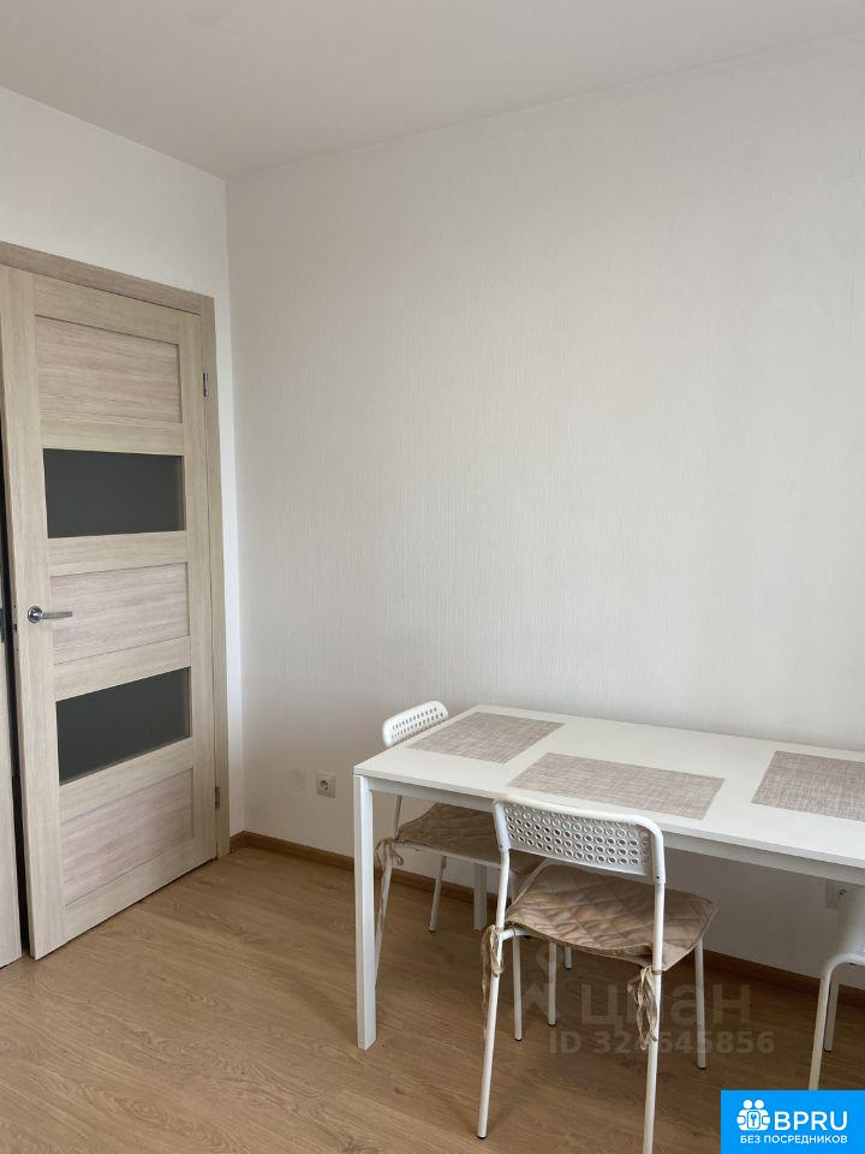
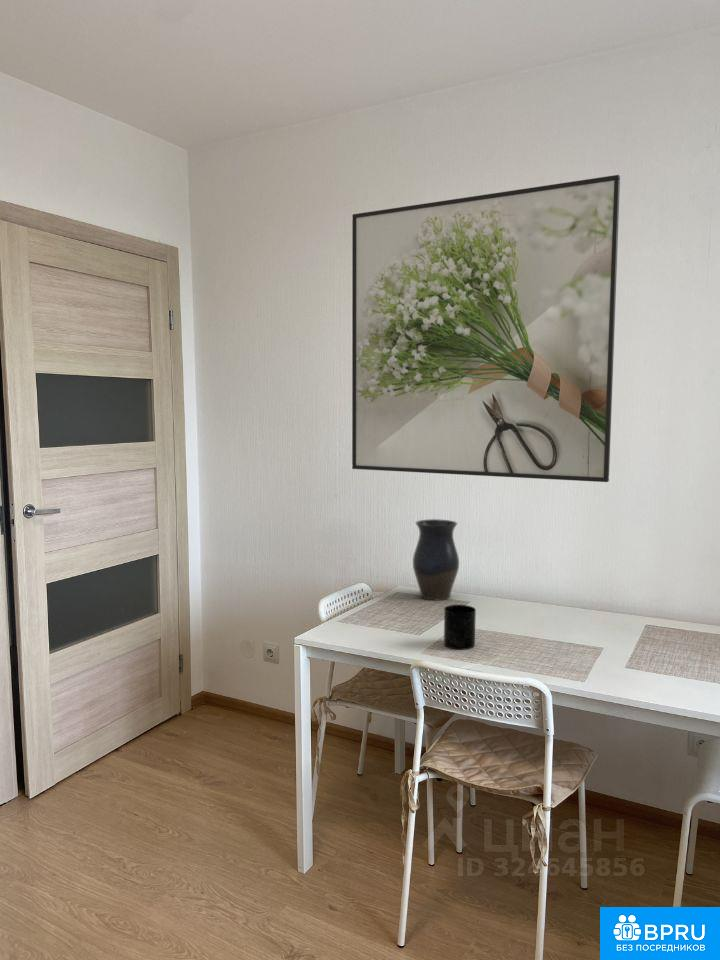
+ vase (435, 559)
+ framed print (471, 338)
+ mug (461, 626)
